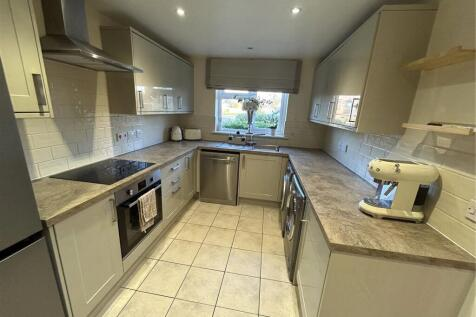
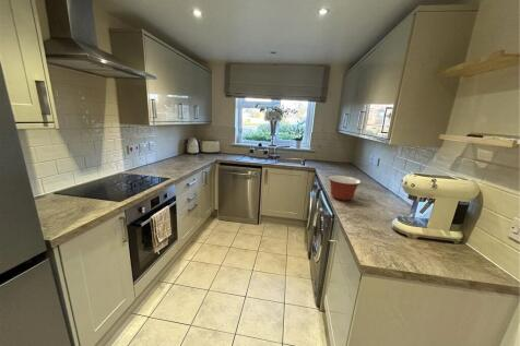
+ mixing bowl (342, 188)
